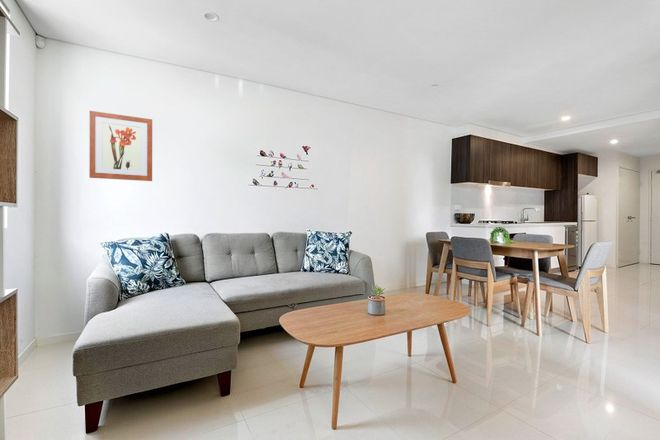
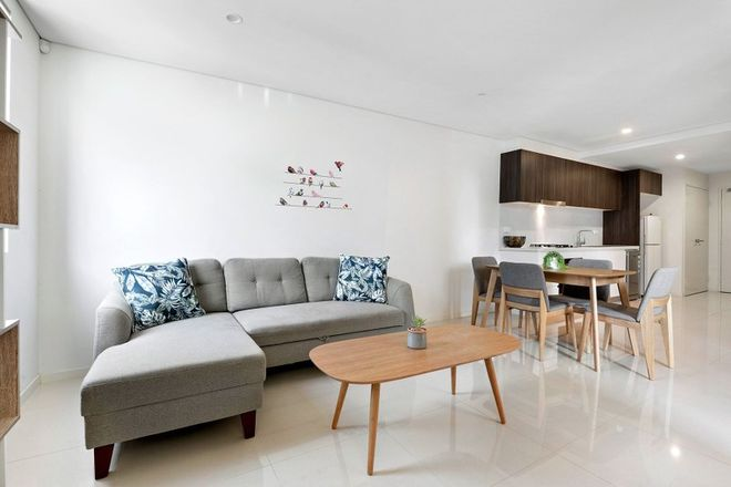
- wall art (122, 147)
